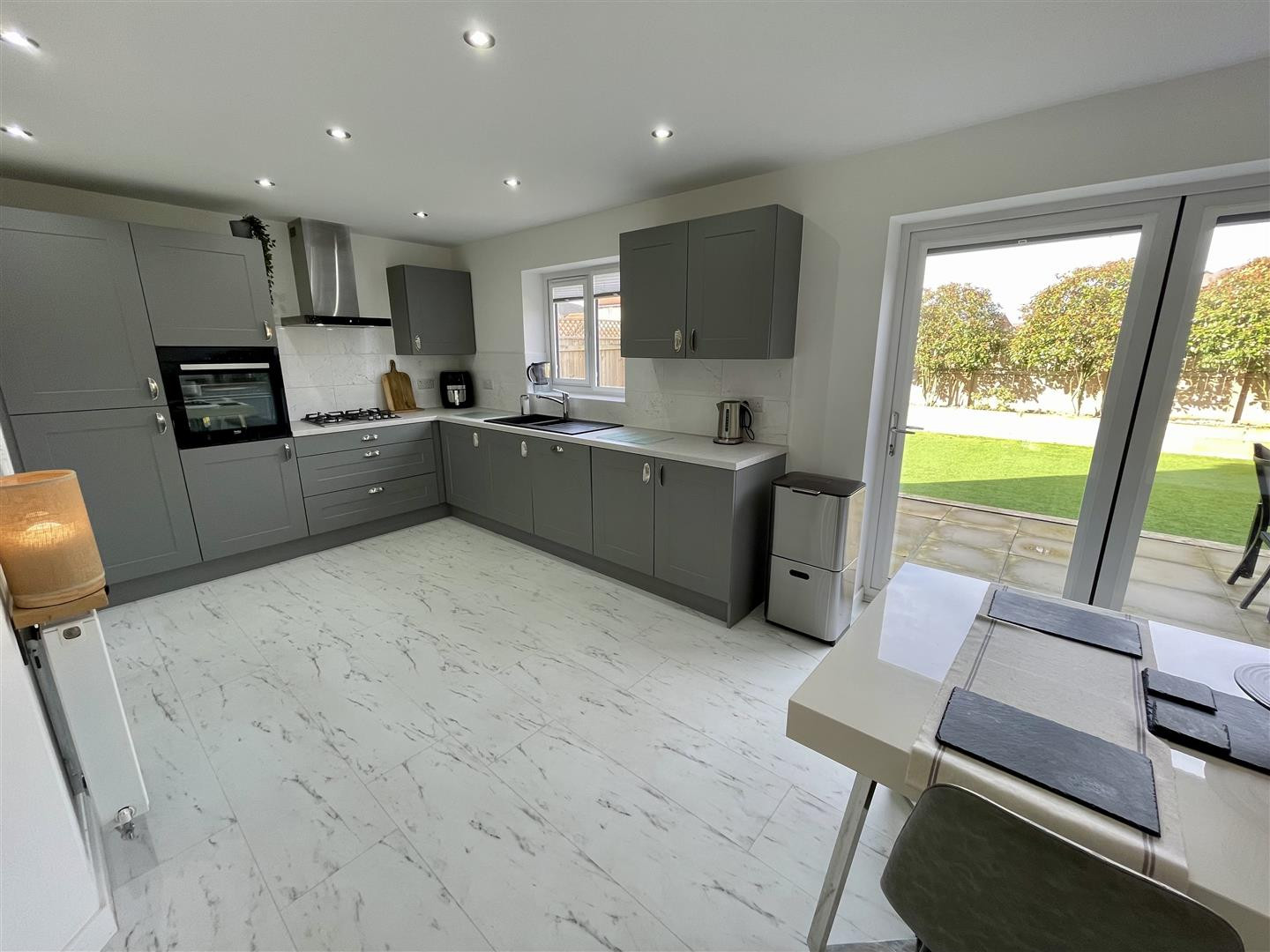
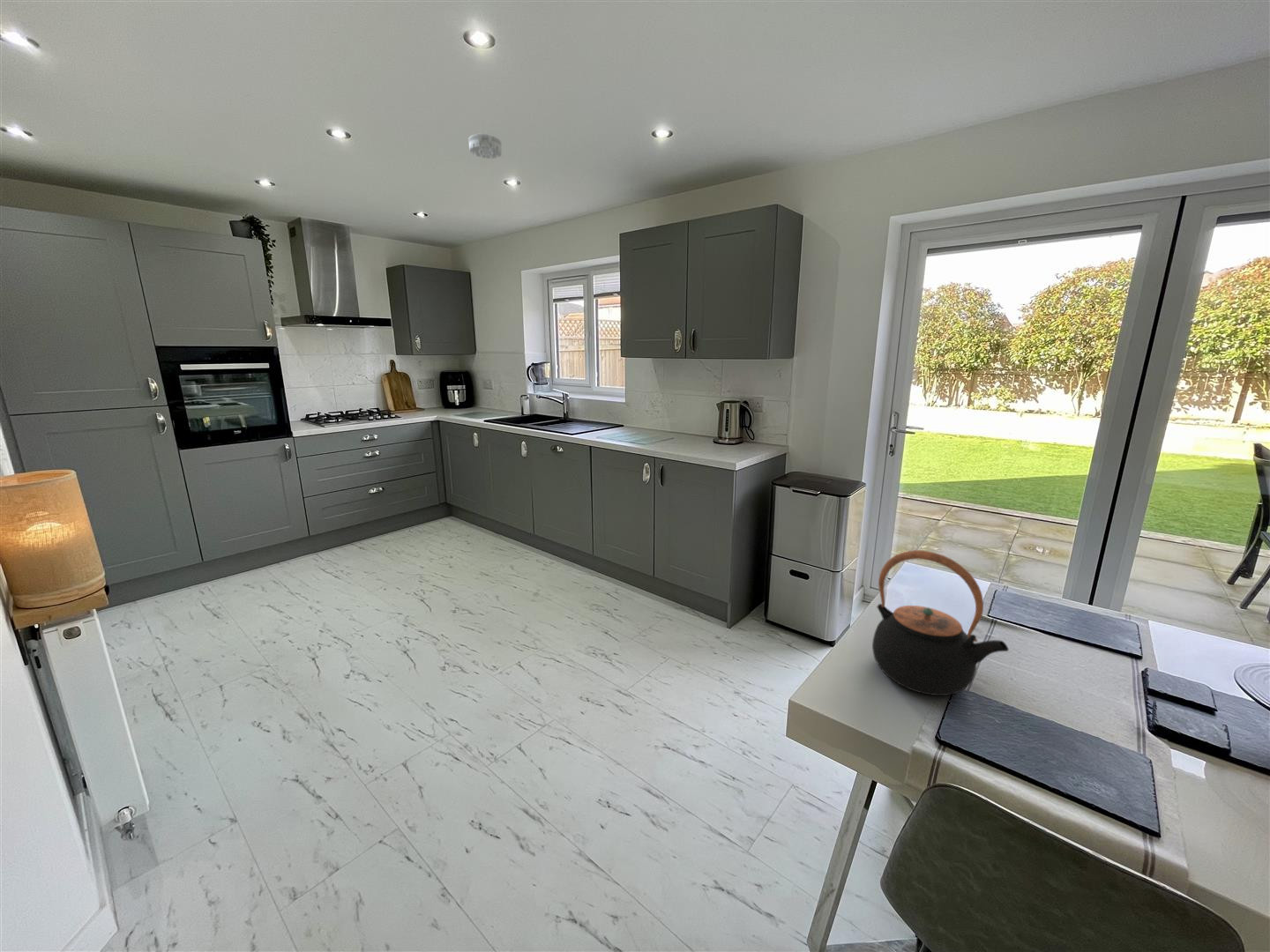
+ teapot (937, 619)
+ smoke detector (485, 145)
